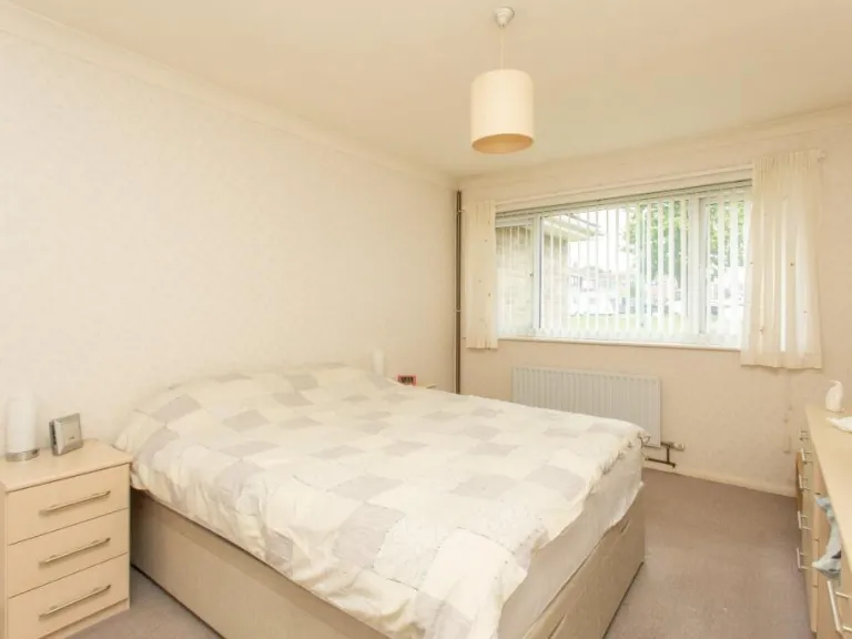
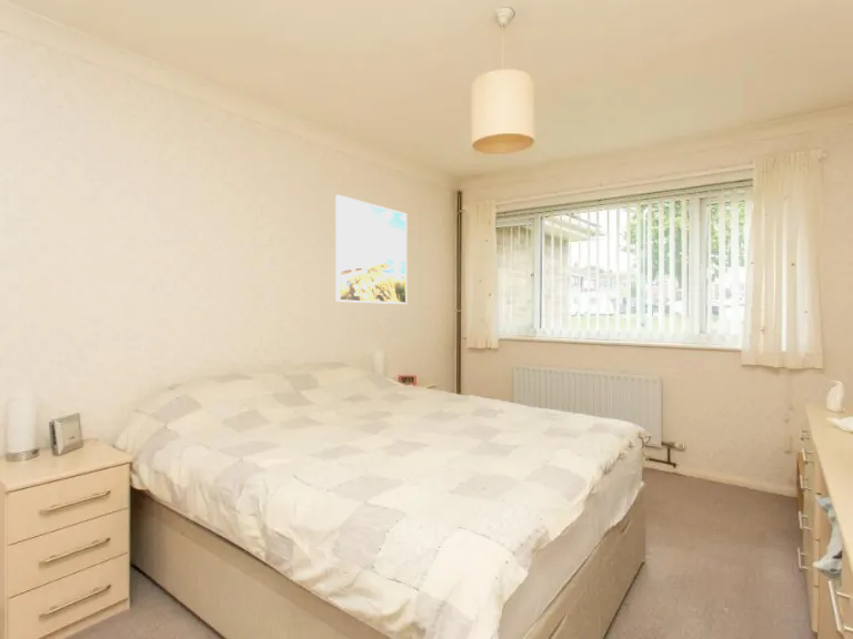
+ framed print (373, 254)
